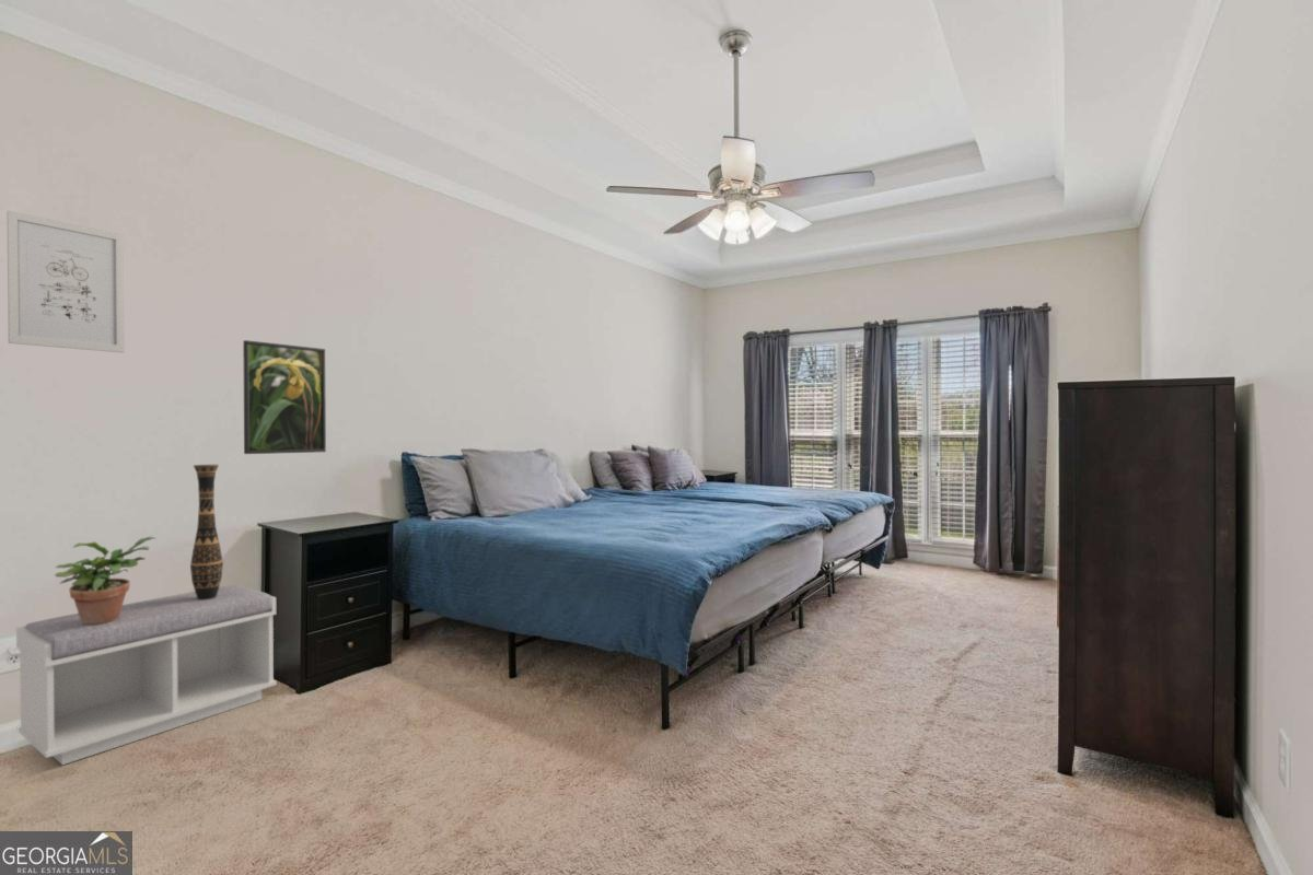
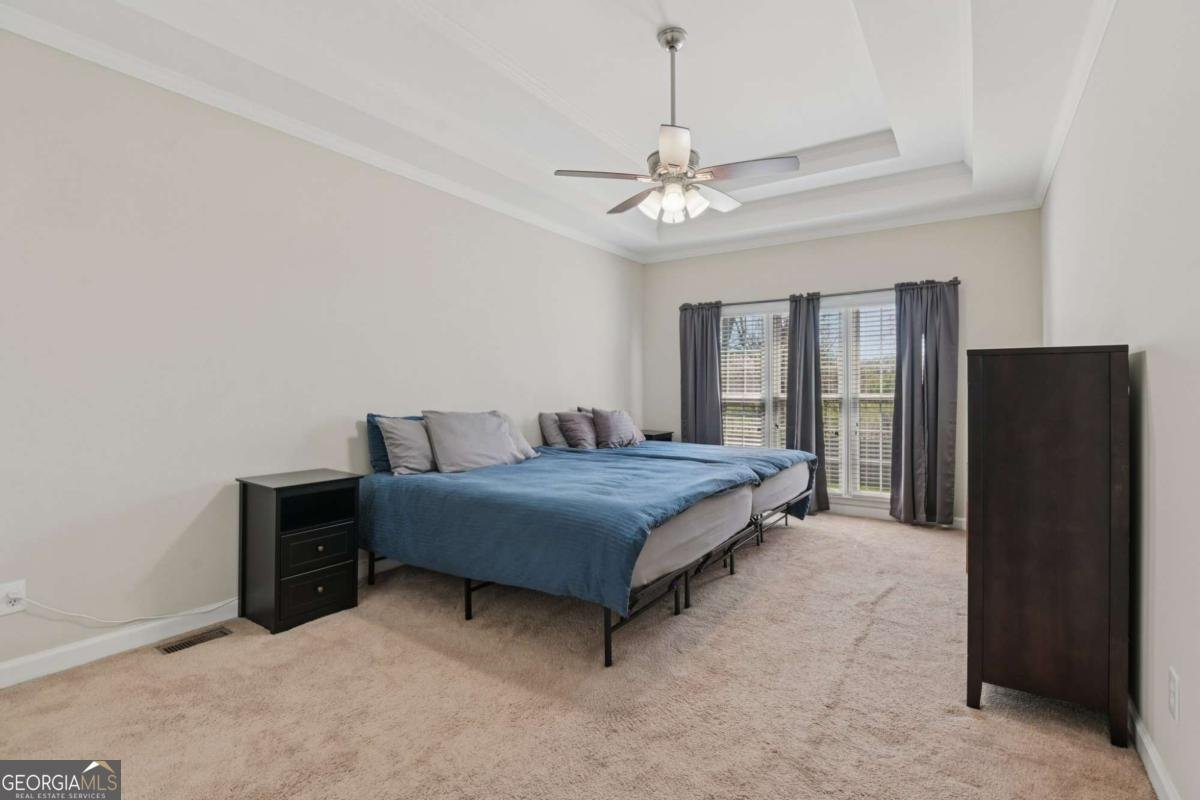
- wall art (69, 285)
- bench (158, 662)
- decorative vase (206, 530)
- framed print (286, 398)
- potted plant (106, 576)
